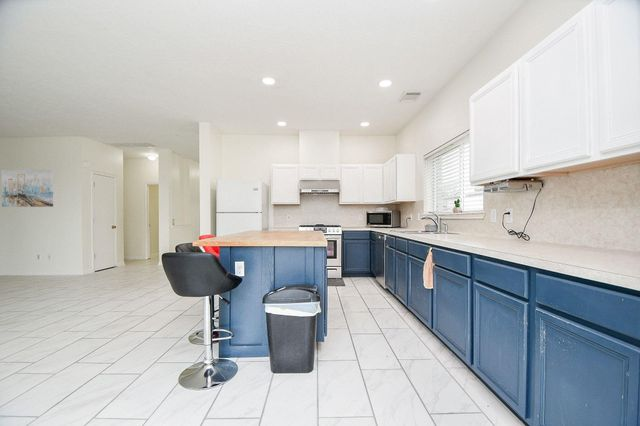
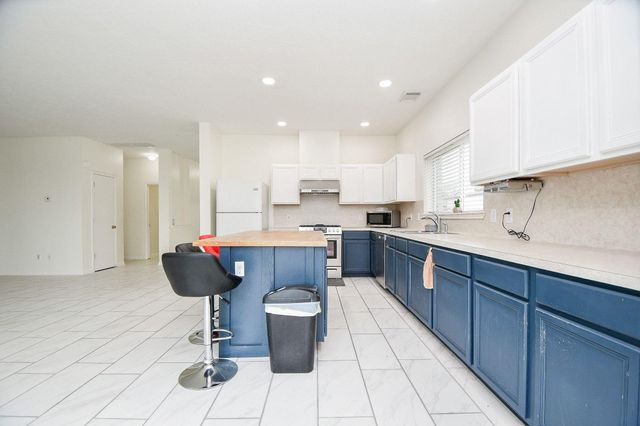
- wall art (27, 188)
